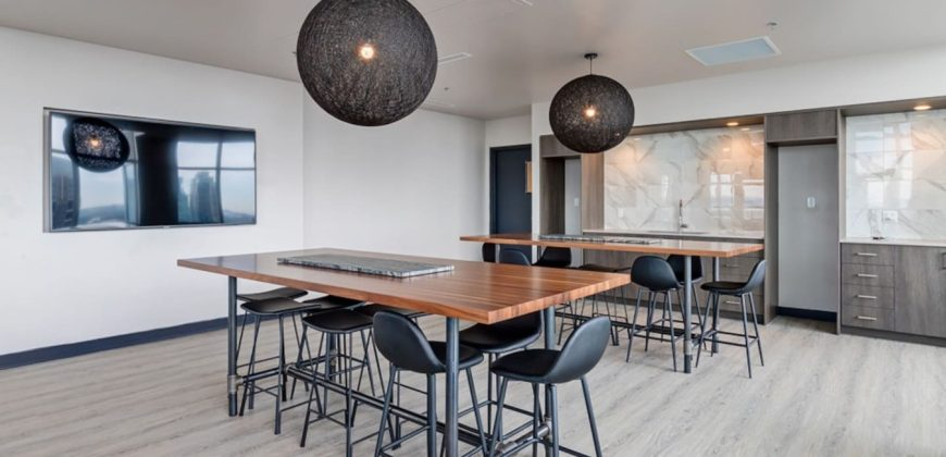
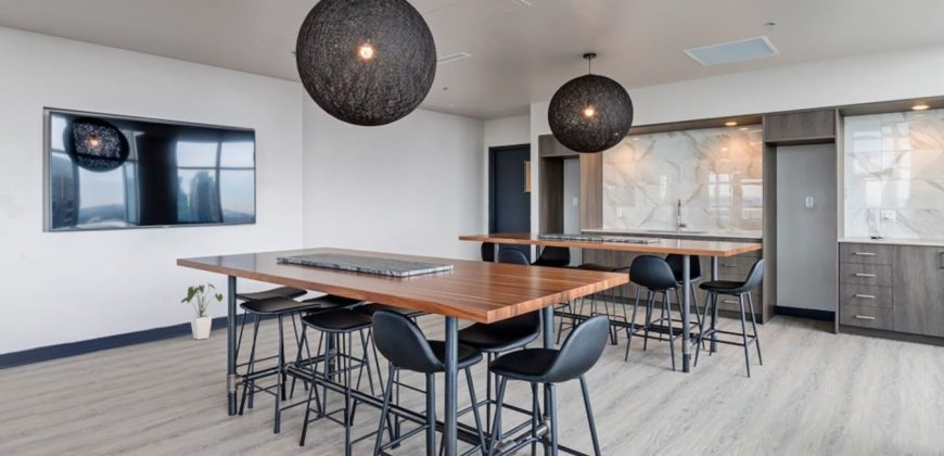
+ house plant (204, 309)
